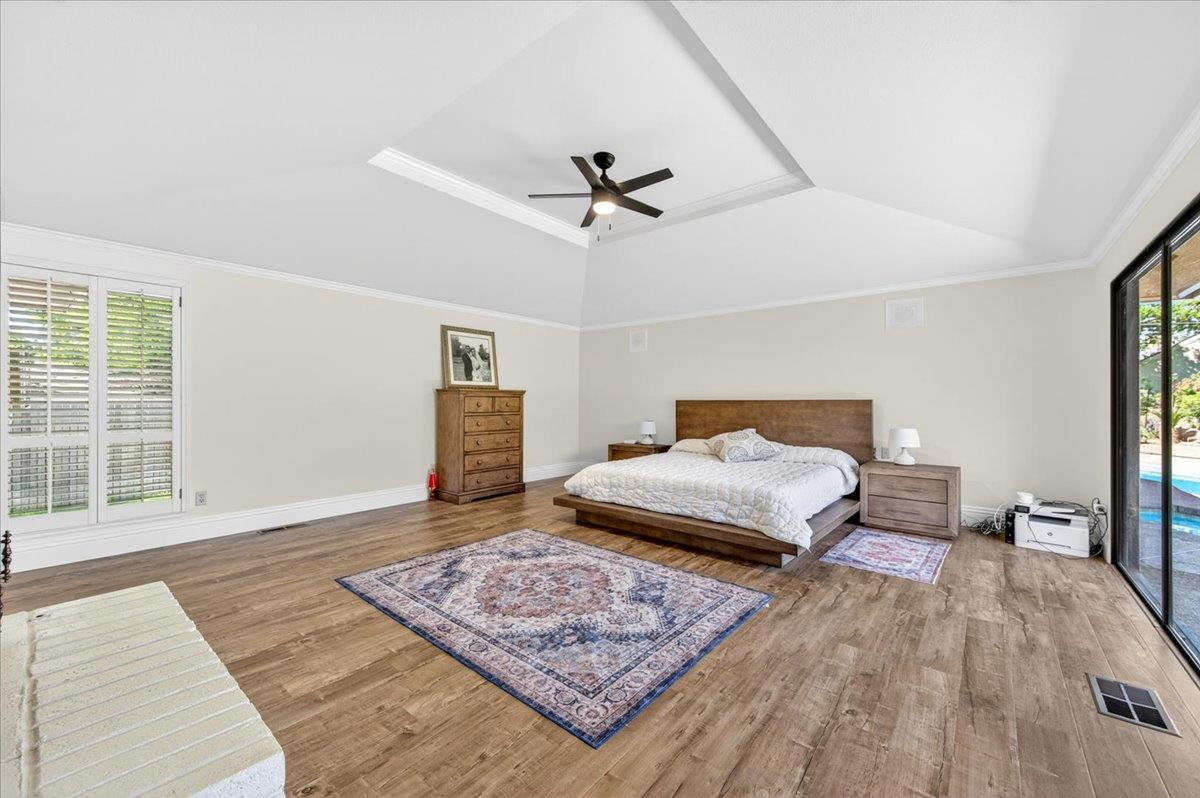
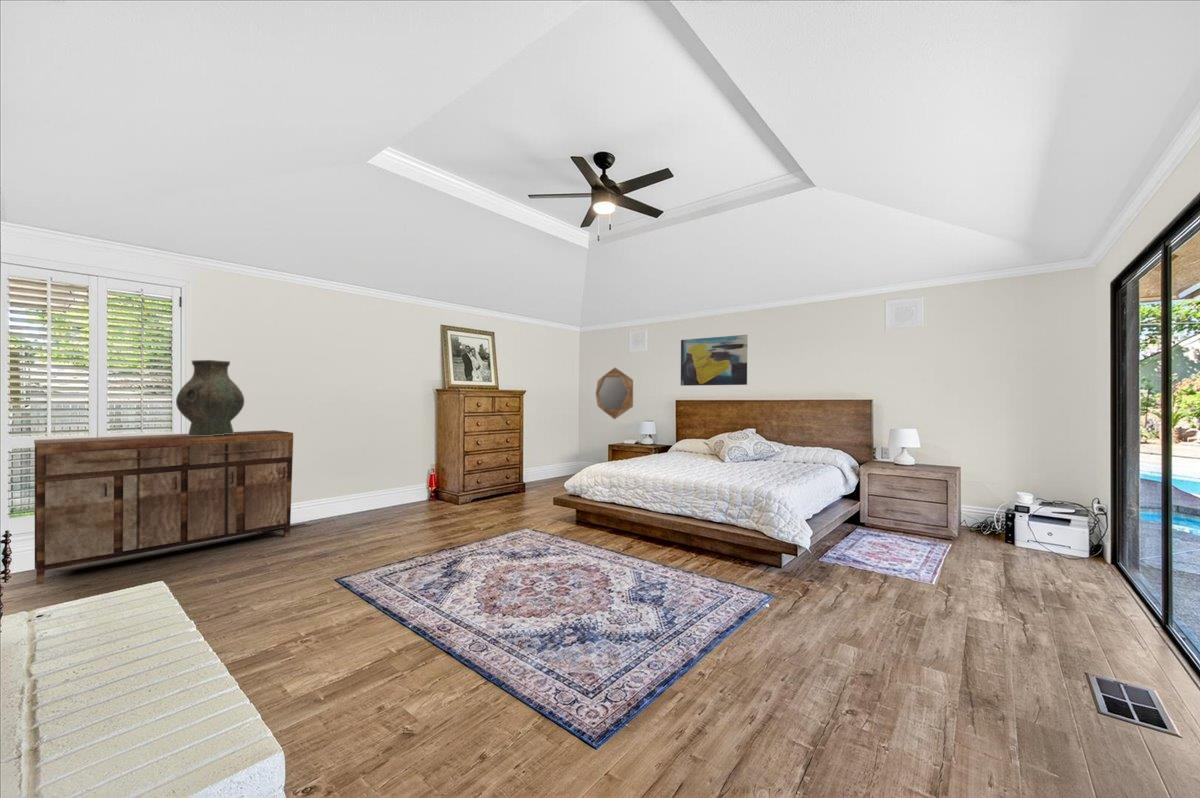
+ wall art (712, 361)
+ home mirror (613, 393)
+ sideboard (177, 493)
+ vase (211, 397)
